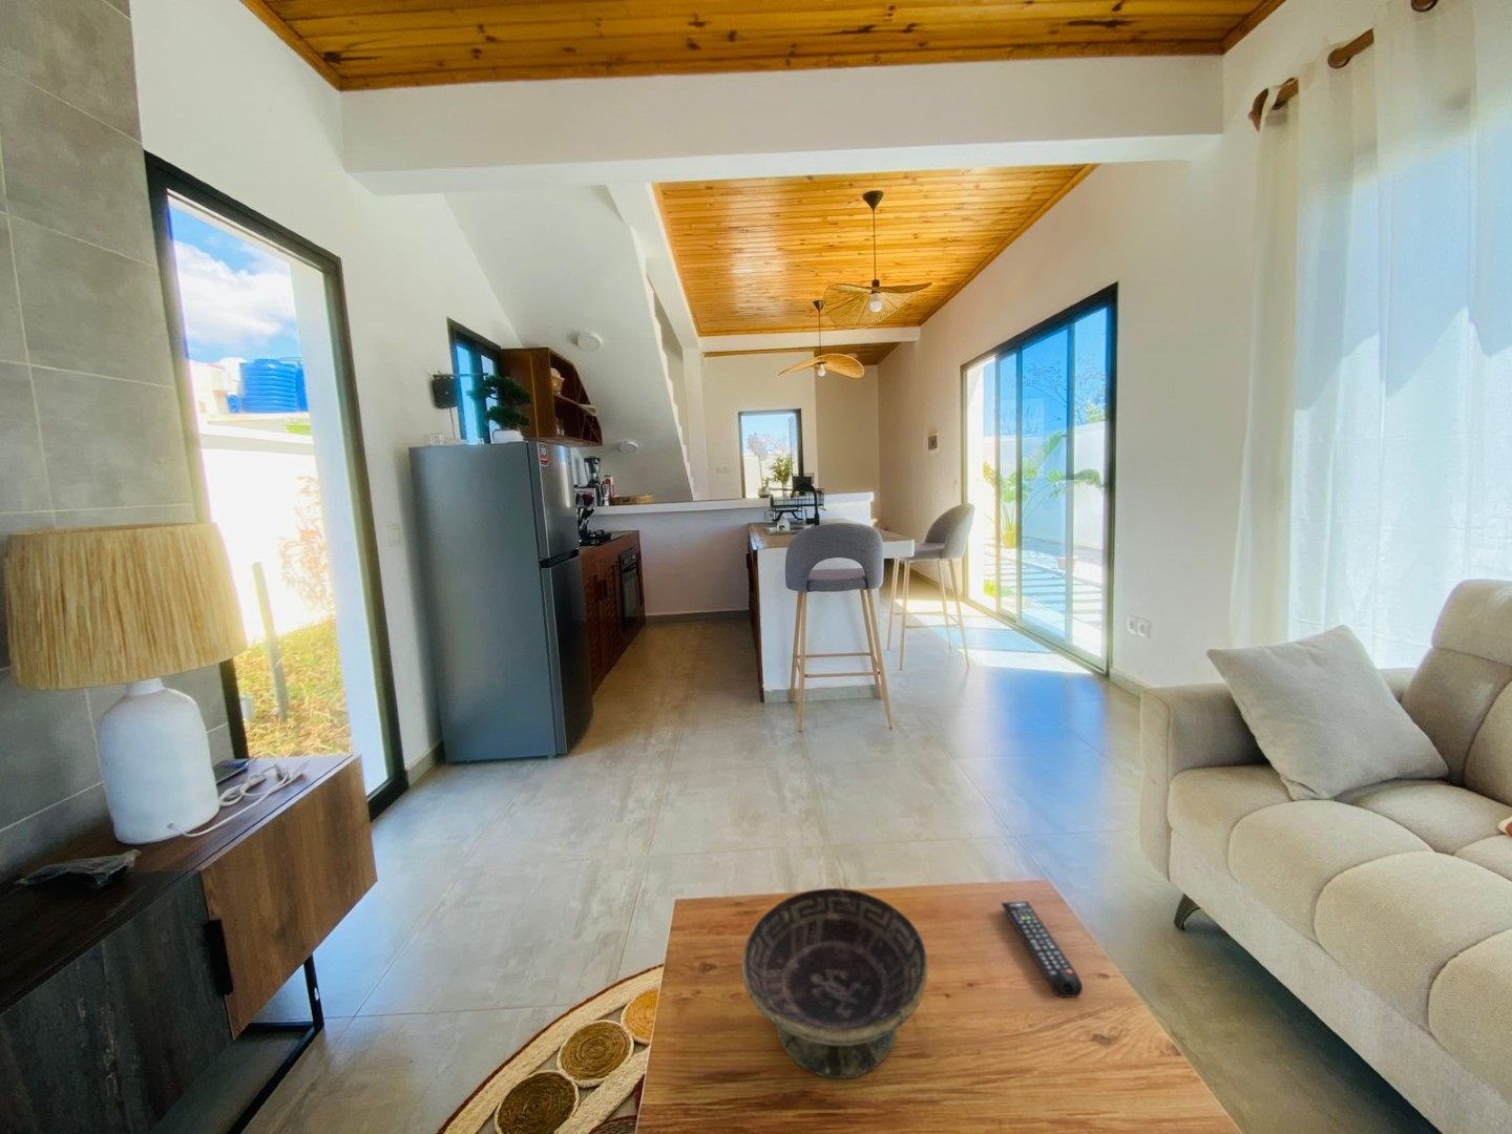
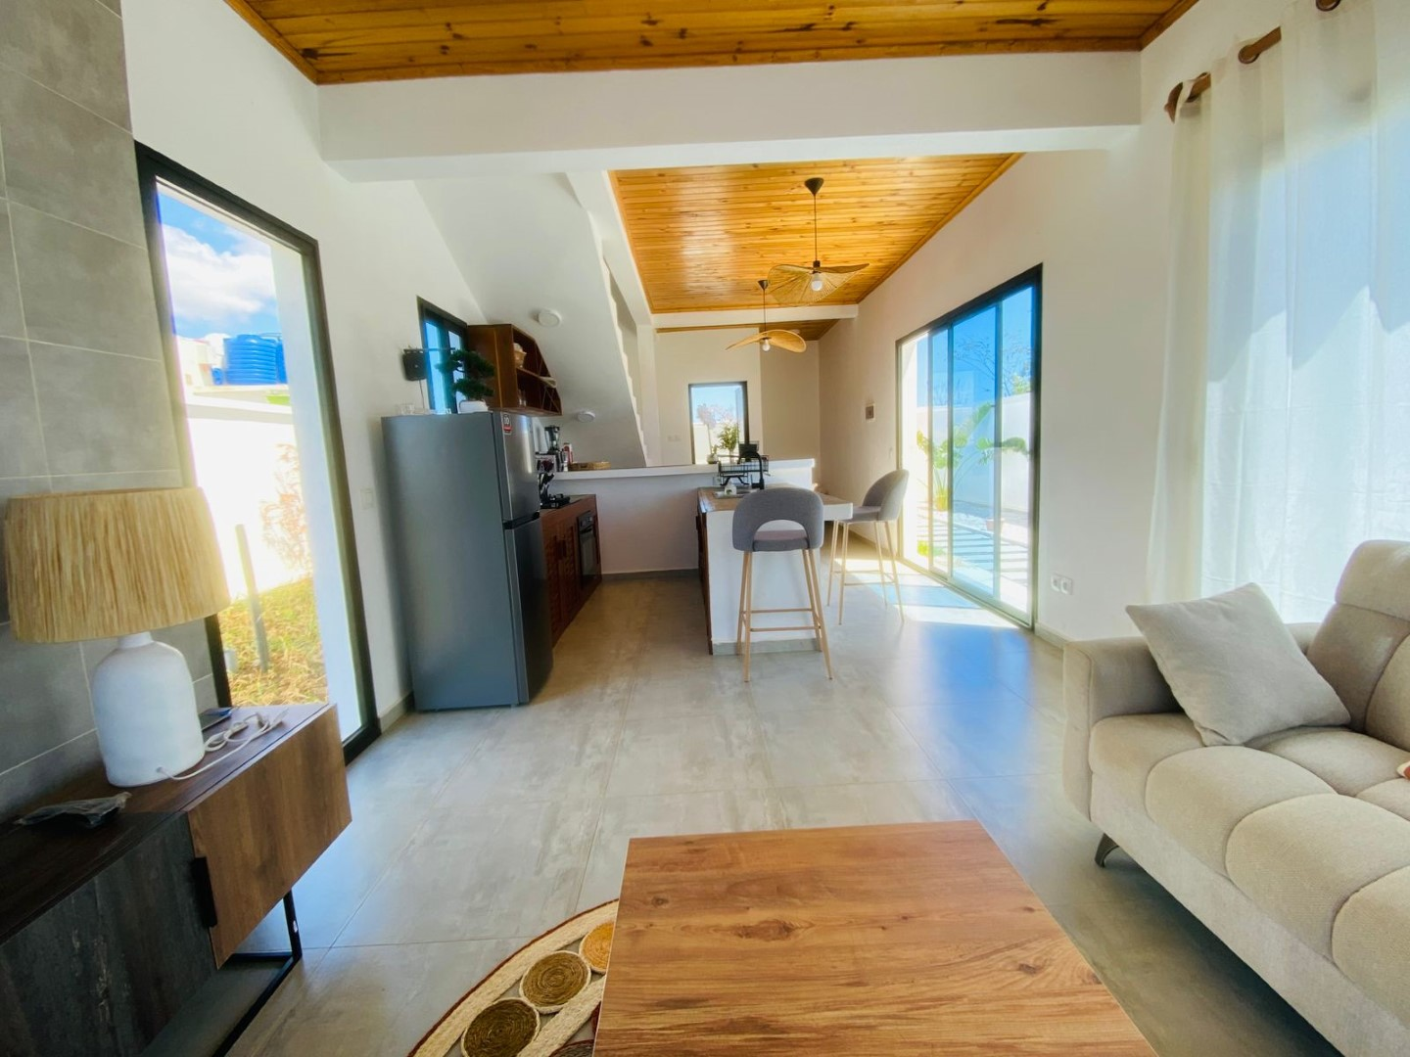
- remote control (1037, 942)
- decorative bowl (833, 986)
